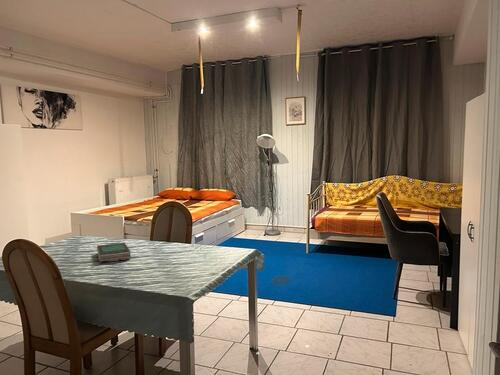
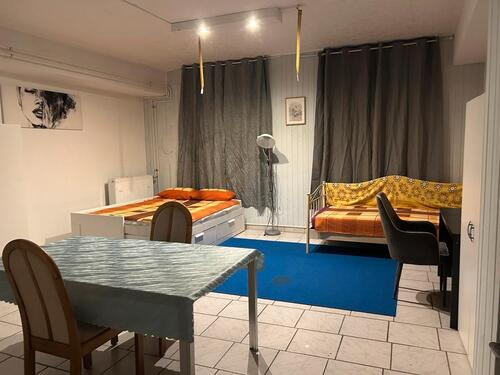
- book (113, 252)
